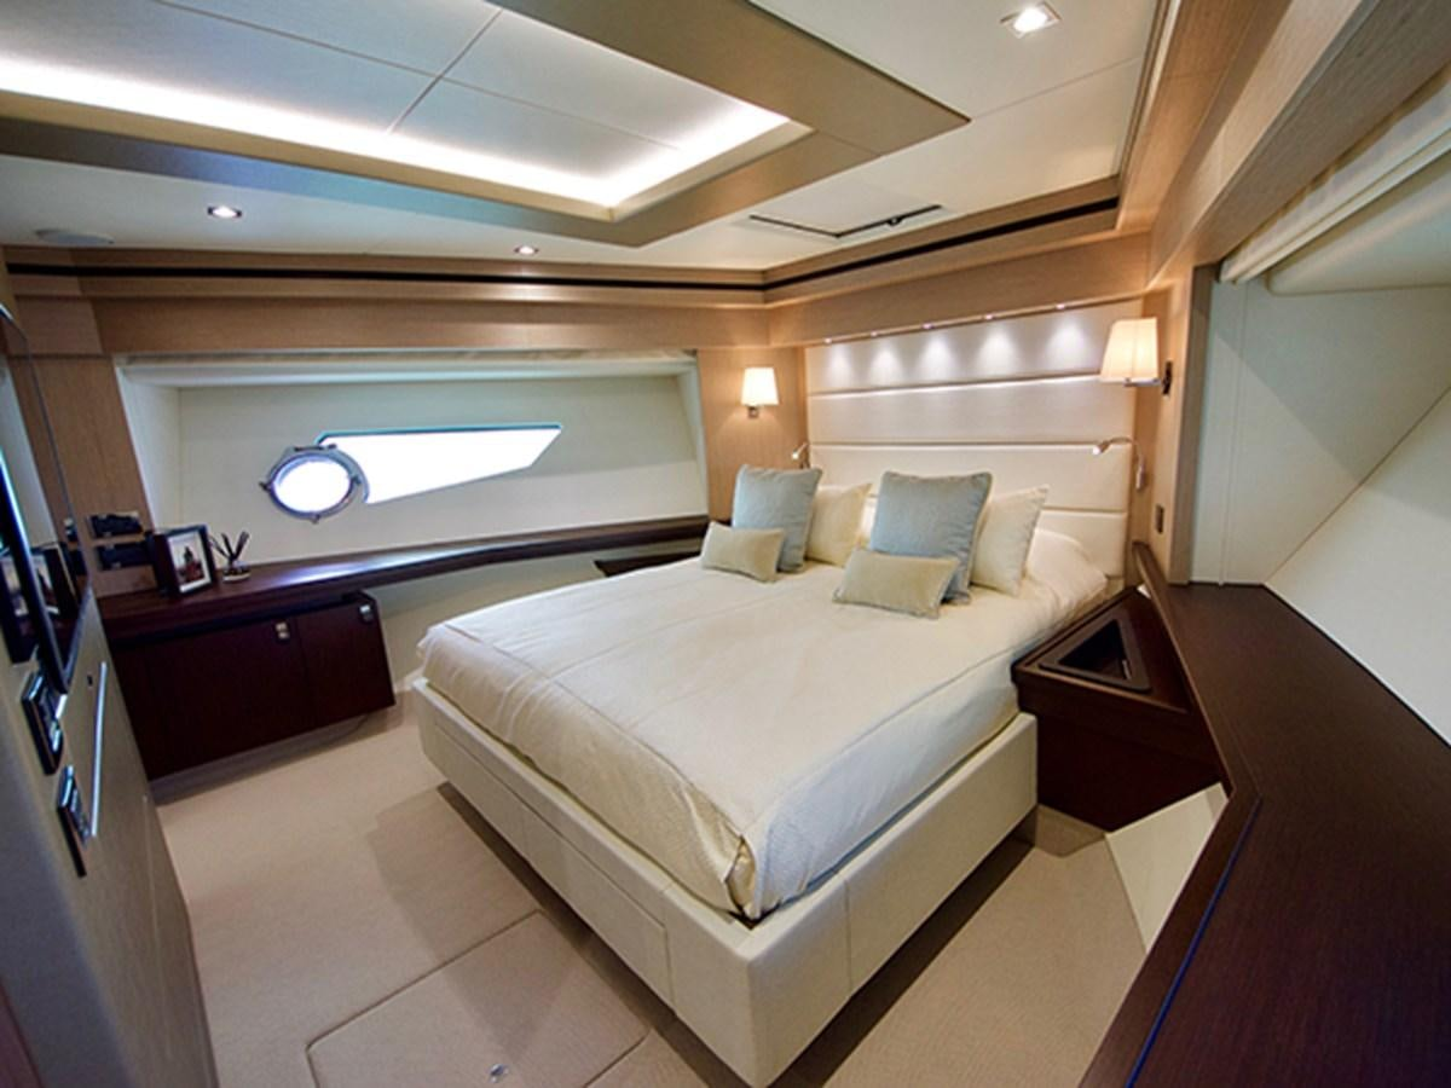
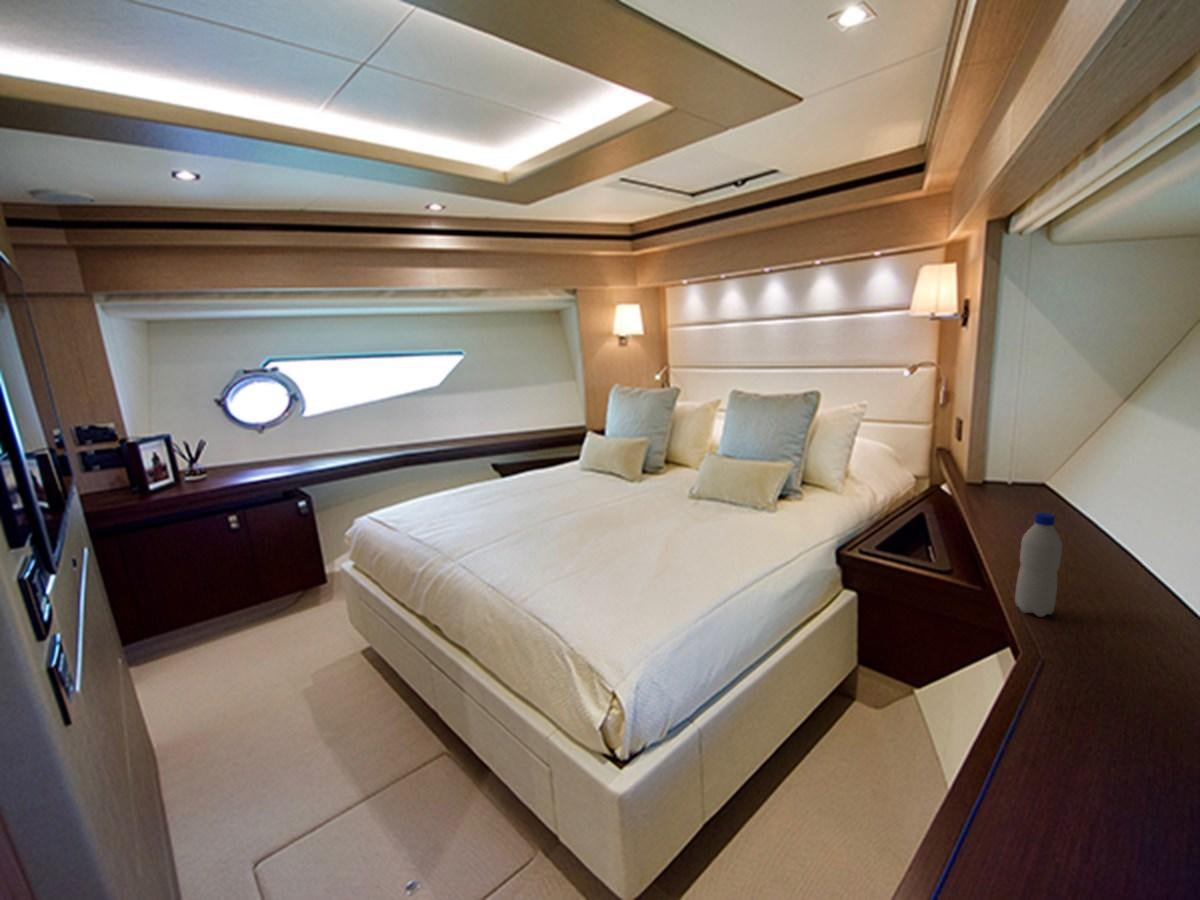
+ water bottle (1039, 563)
